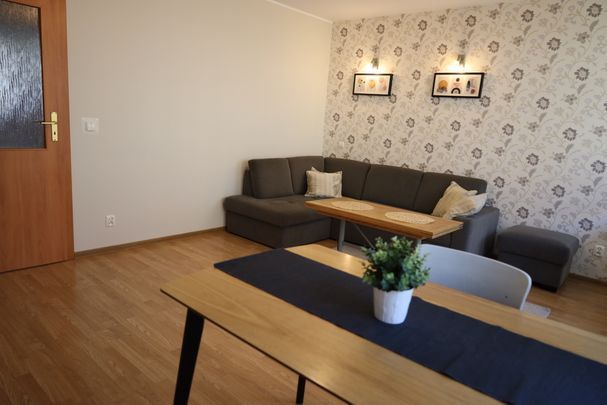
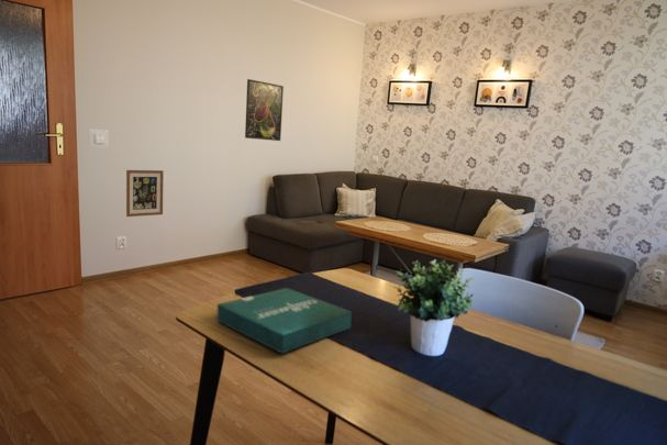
+ wall art (145, 192)
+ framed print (264, 111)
+ pizza box (284, 315)
